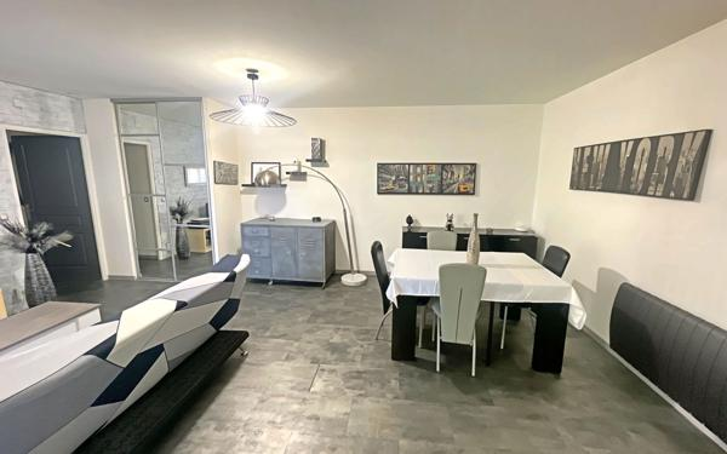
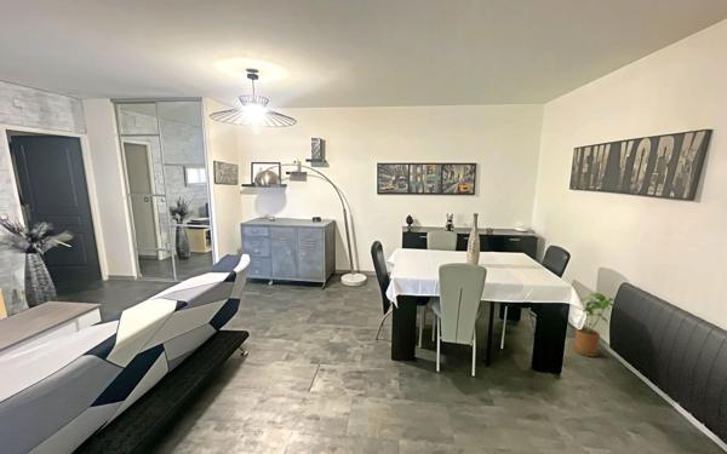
+ house plant (586, 322)
